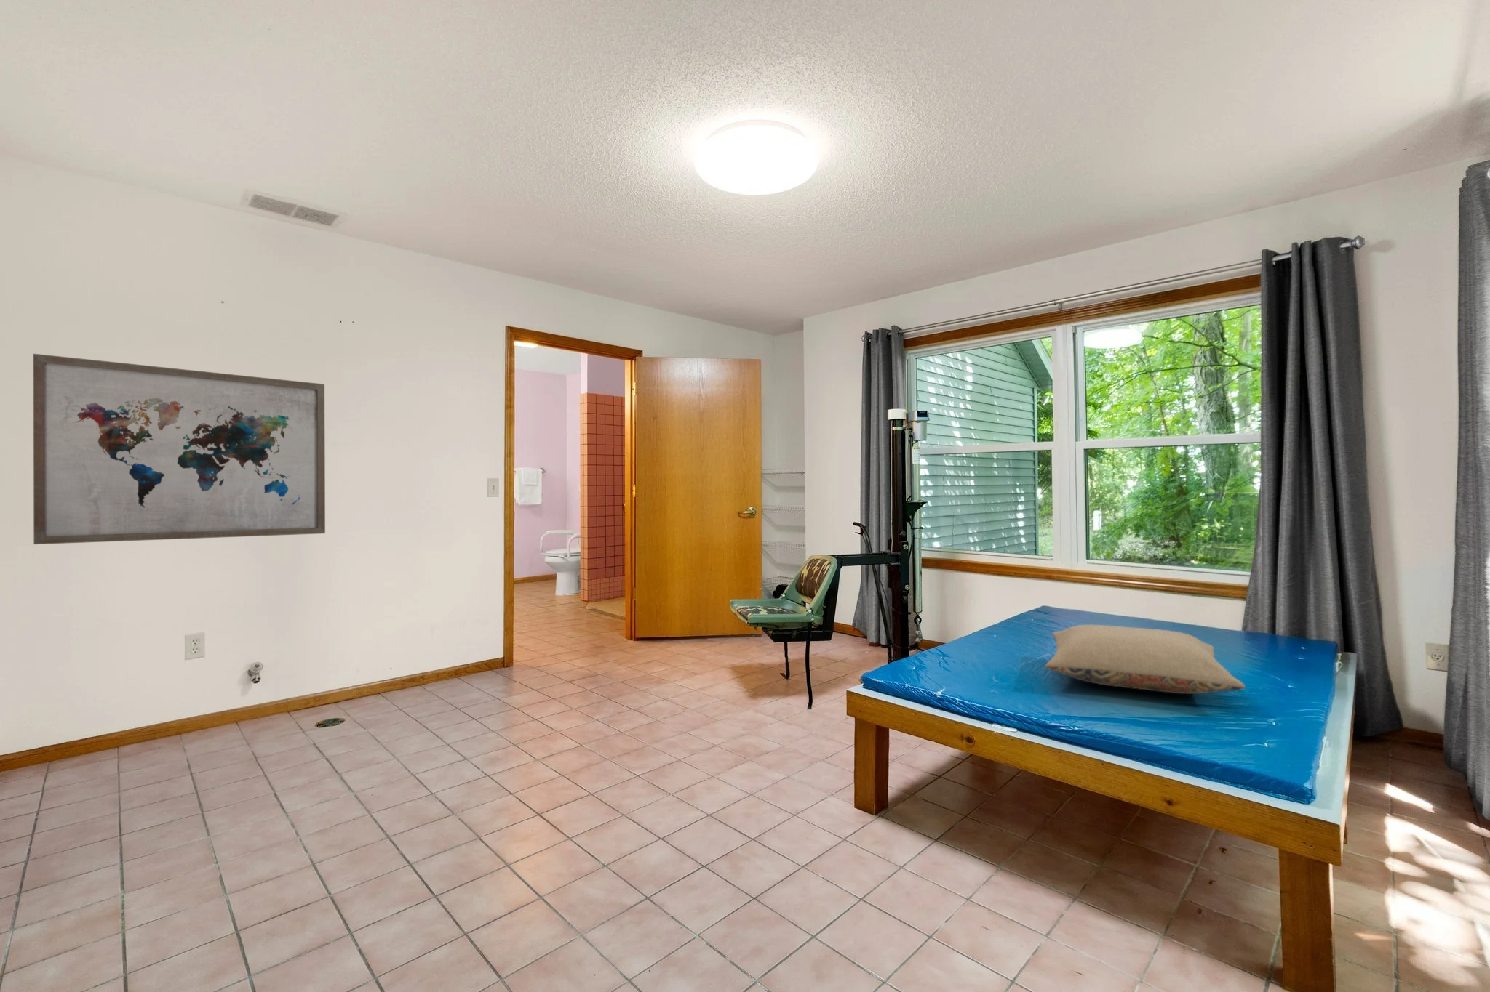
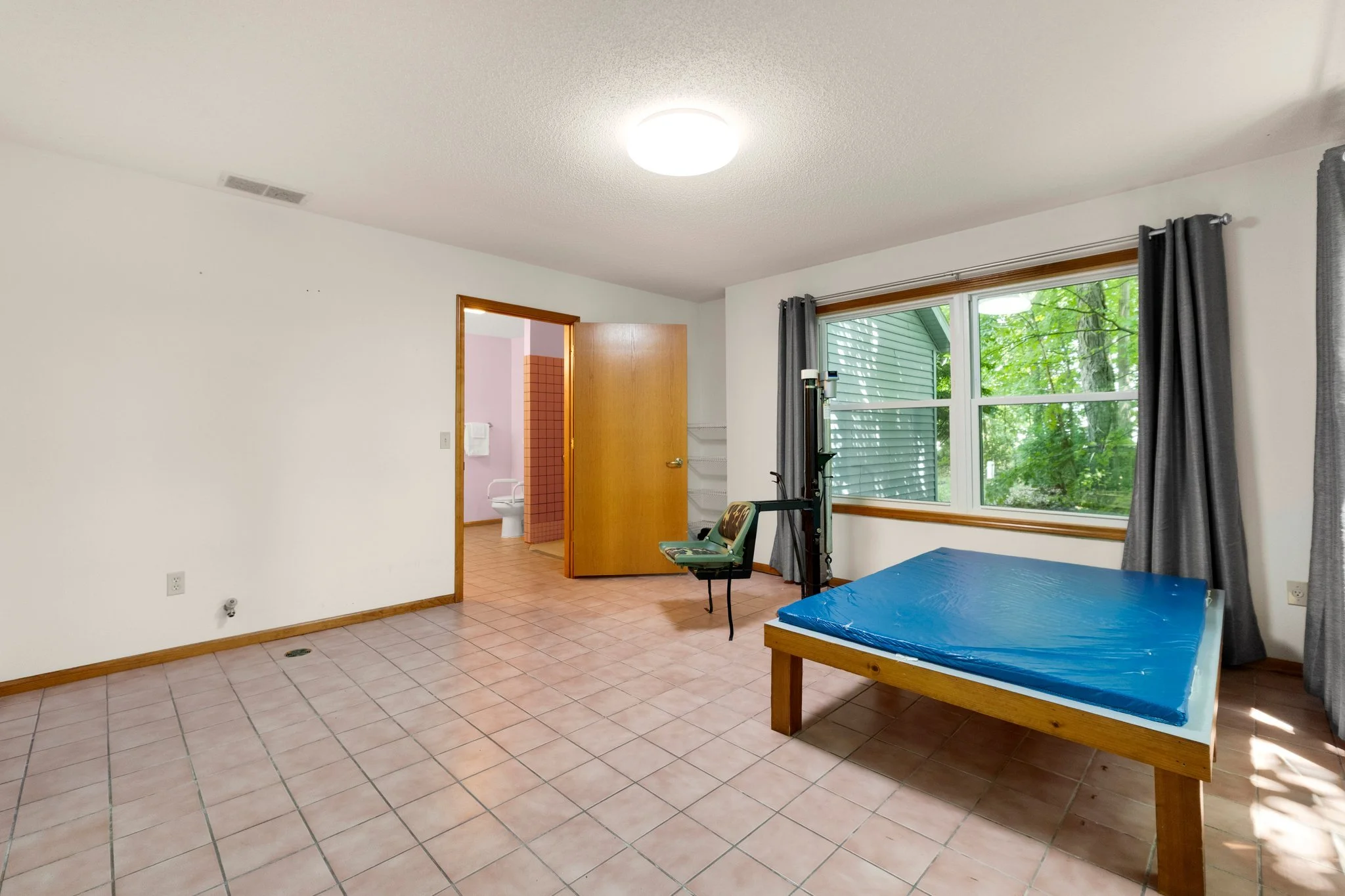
- wall art (196, 454)
- pillow (1133, 657)
